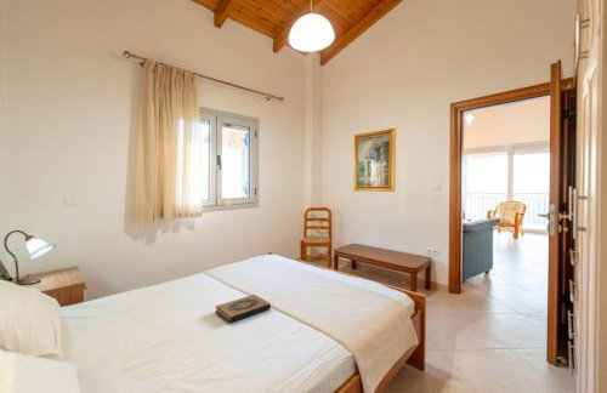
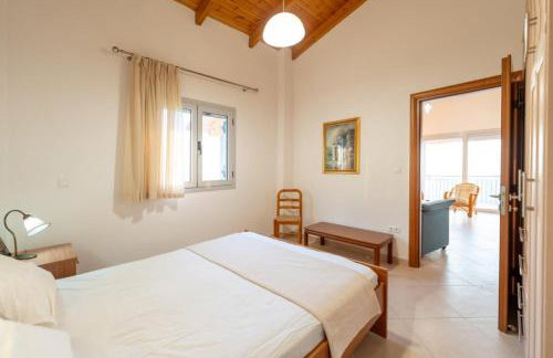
- hardback book (243, 307)
